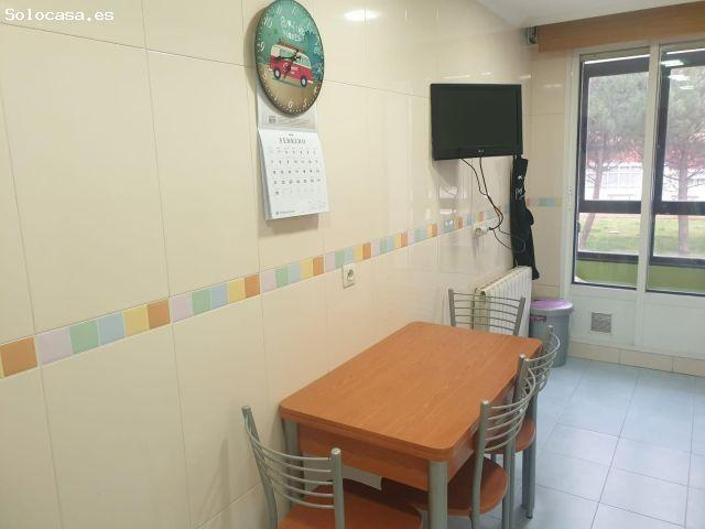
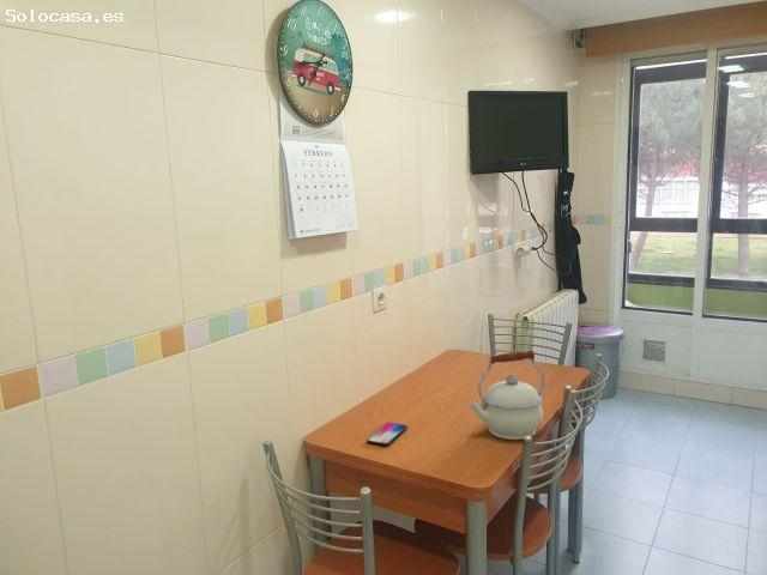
+ kettle (507, 392)
+ smartphone (387, 434)
